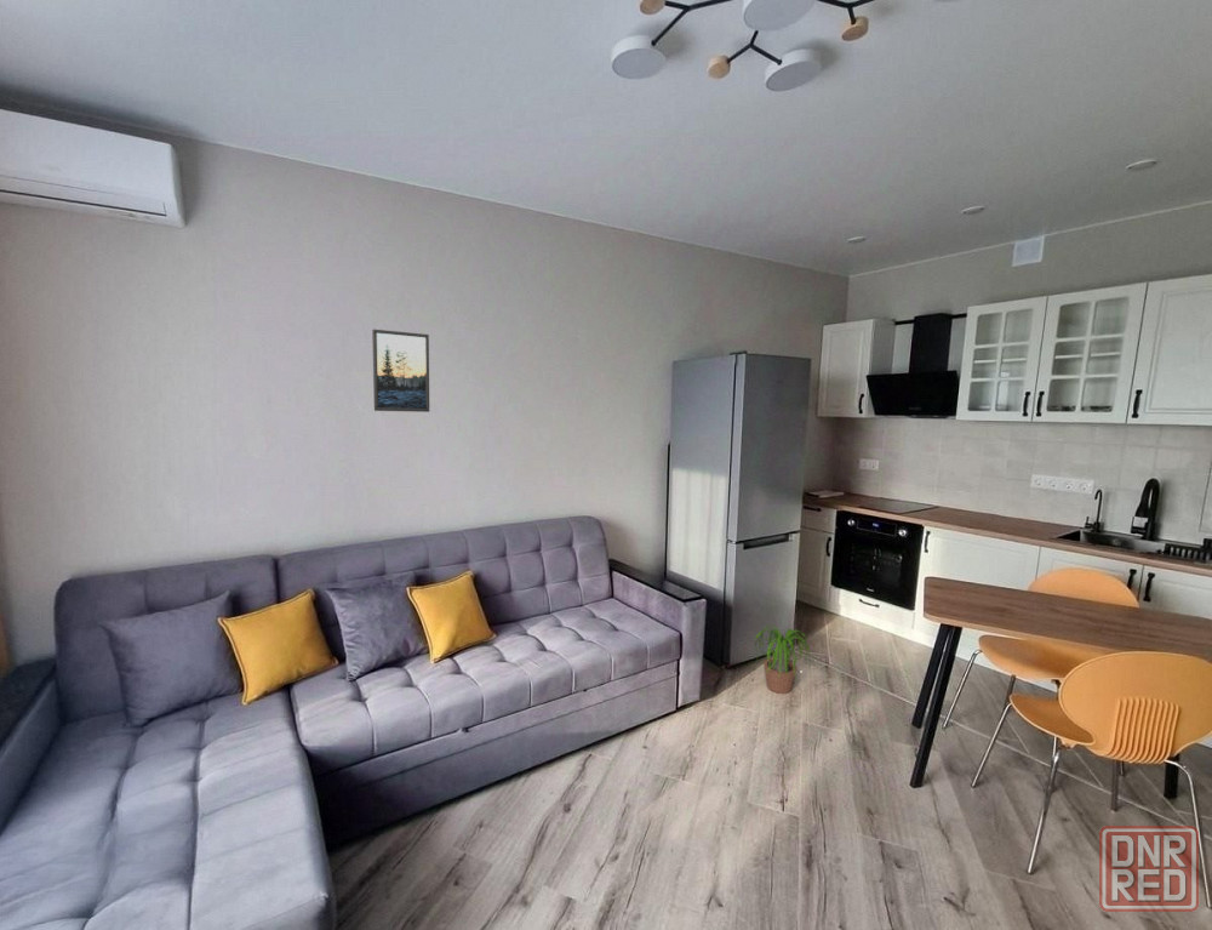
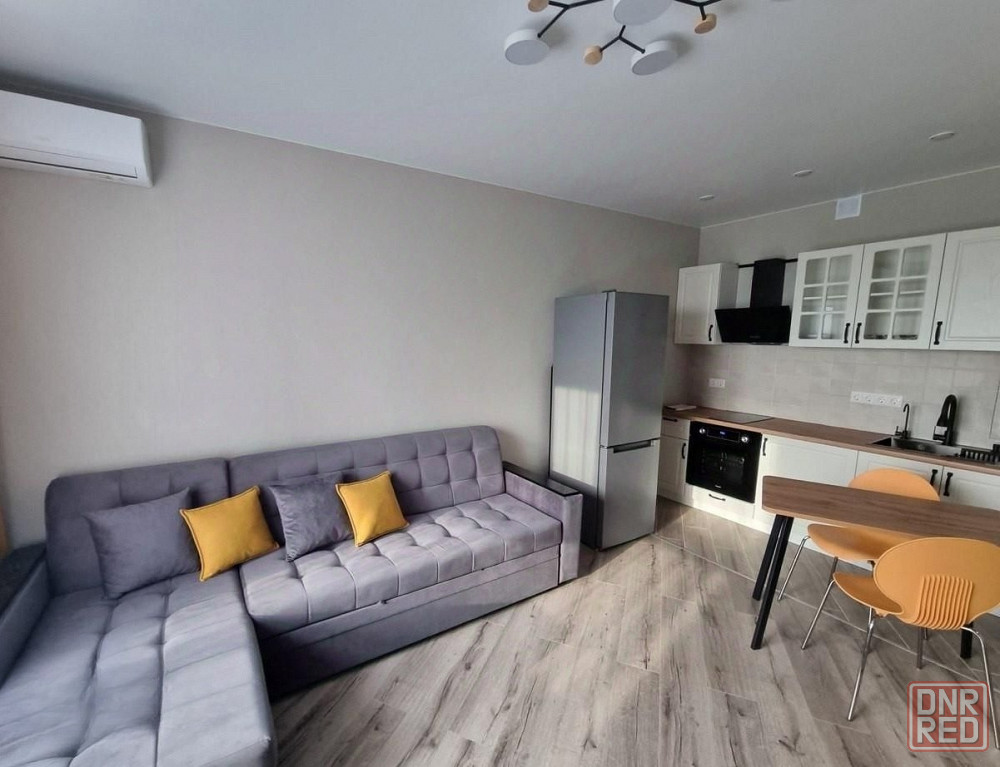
- potted plant (778, 656)
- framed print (401, 371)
